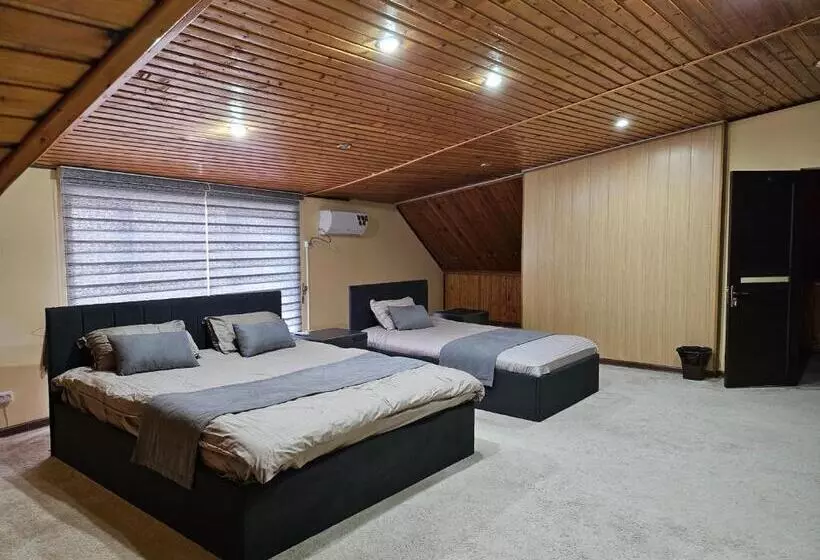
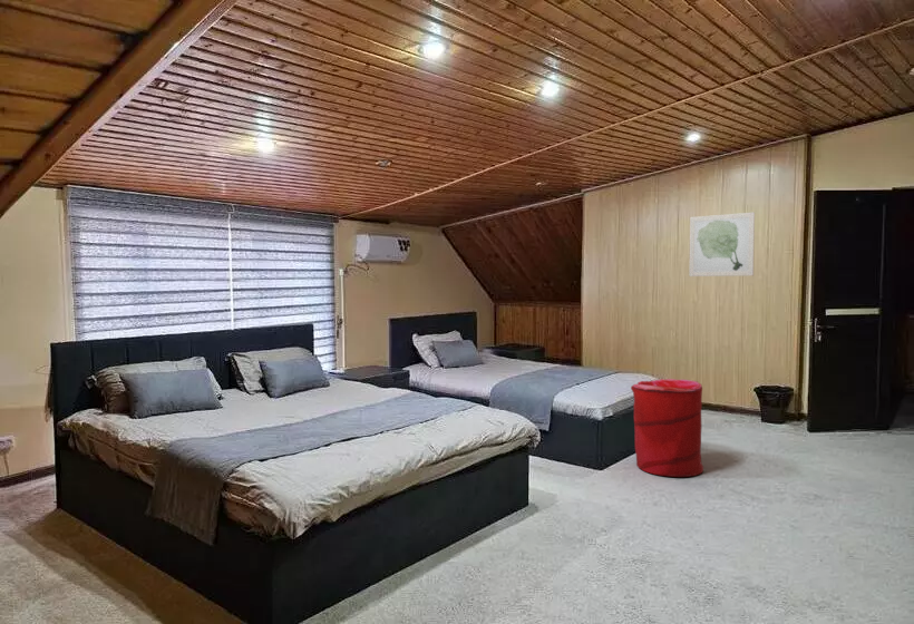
+ laundry hamper (667, 423)
+ wall art (720, 245)
